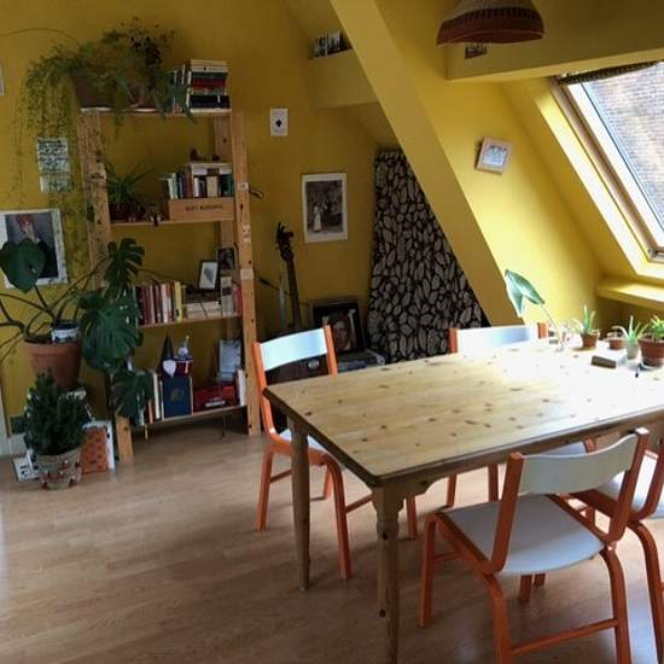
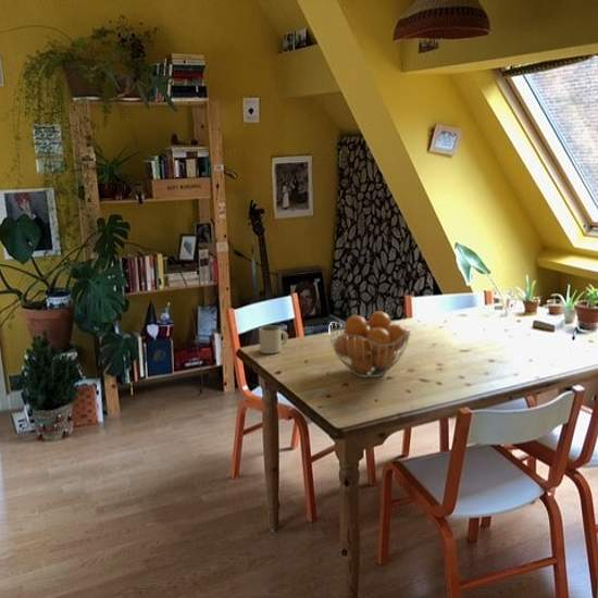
+ mug (274, 338)
+ fruit basket (369, 342)
